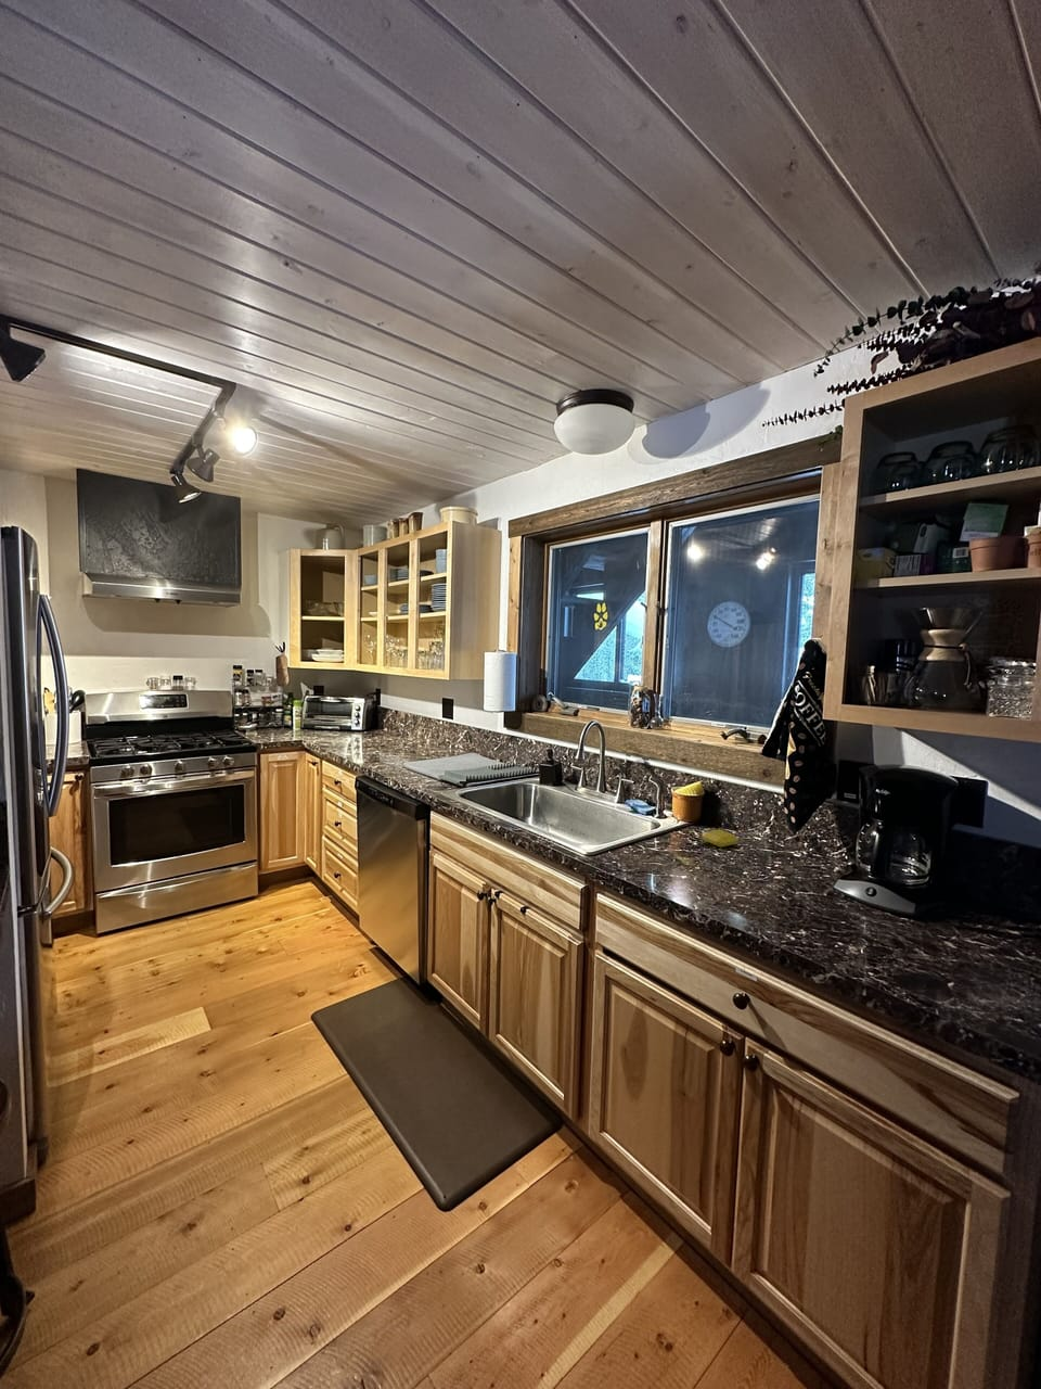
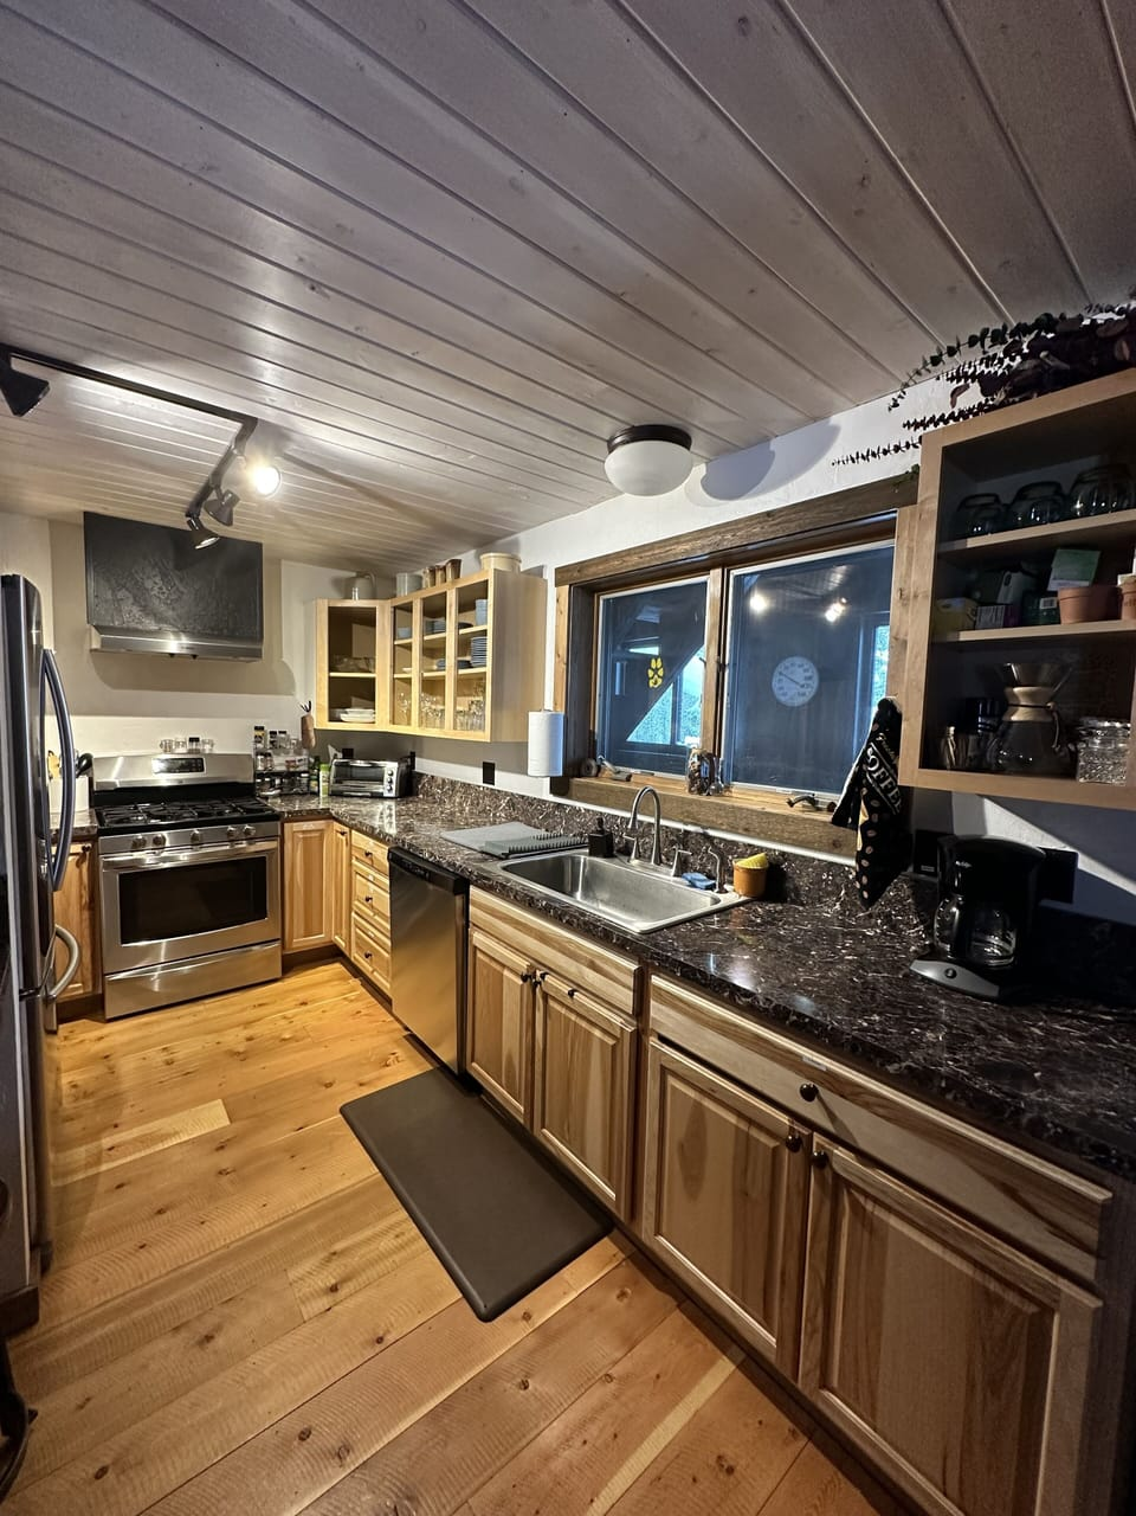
- soap bar (718, 838)
